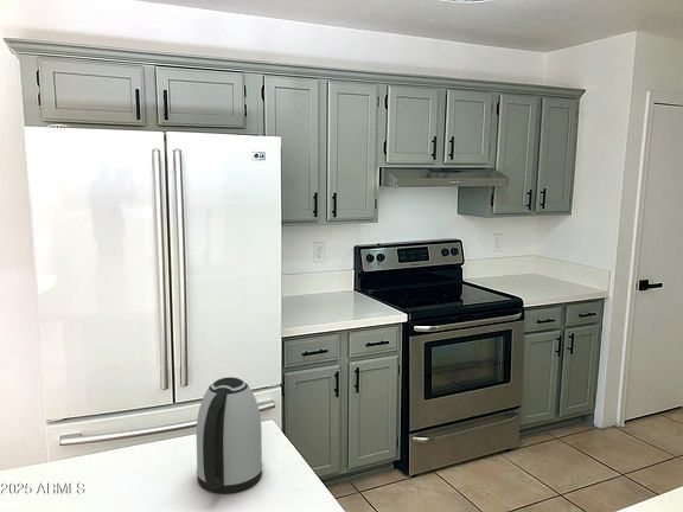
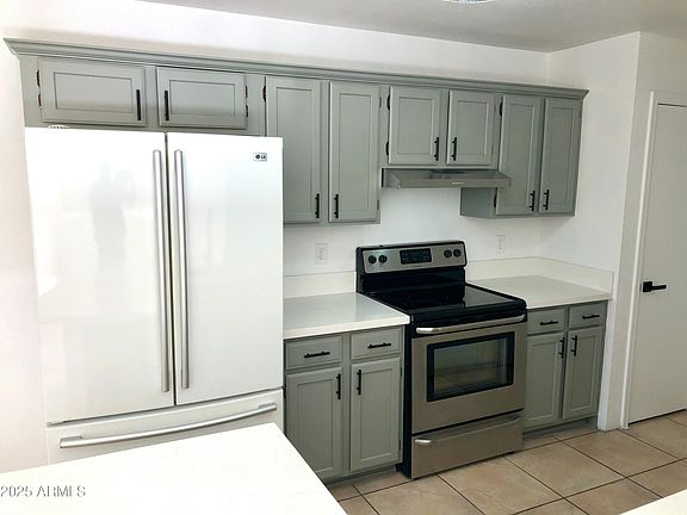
- kettle (224, 434)
